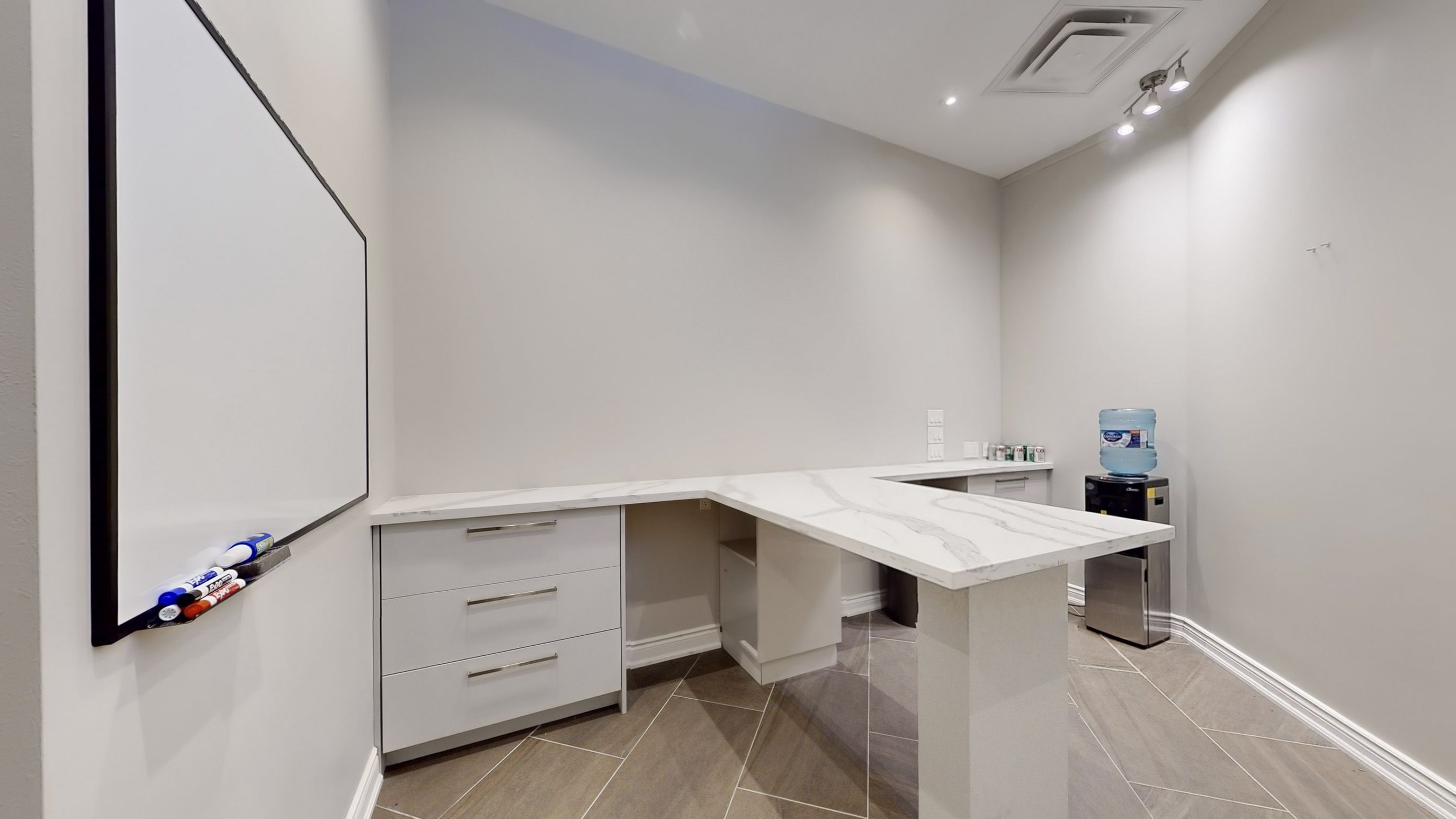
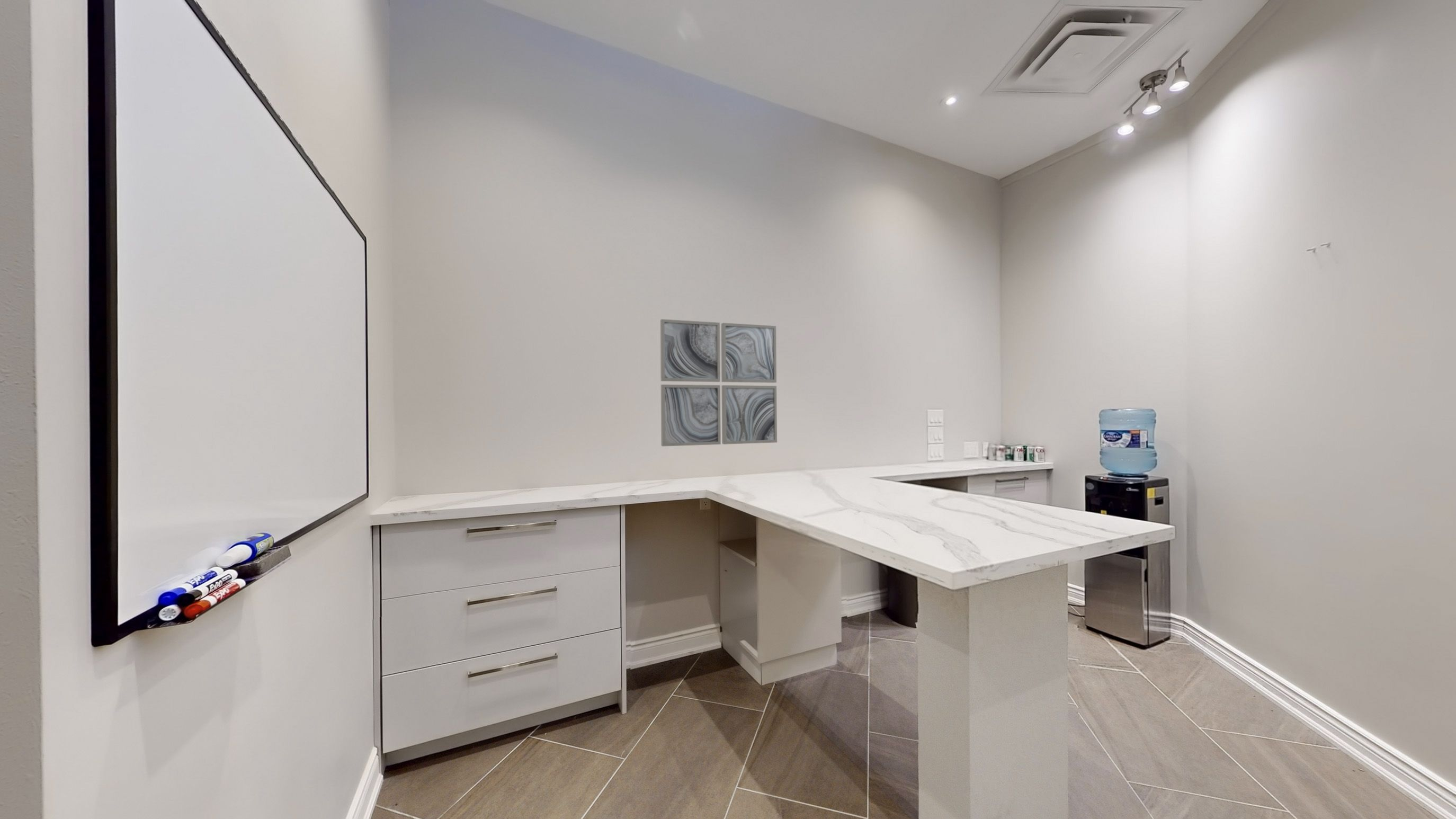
+ wall art (720, 385)
